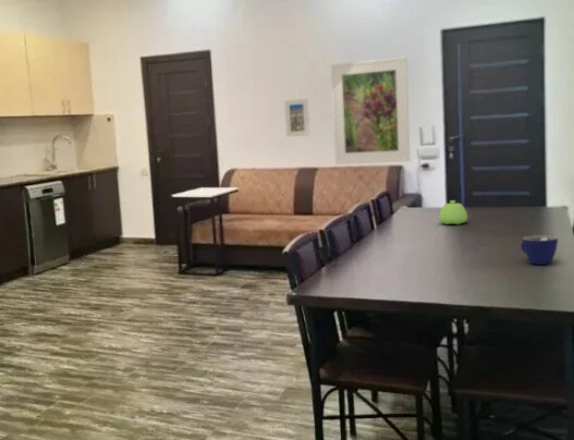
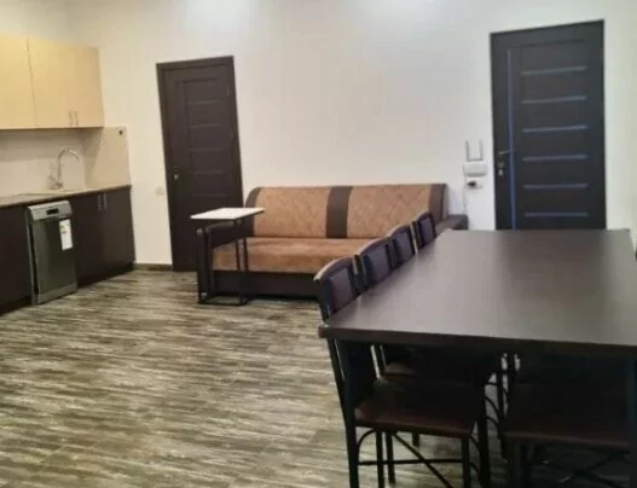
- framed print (369, 112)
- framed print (296, 118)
- cup (536, 248)
- teapot (453, 211)
